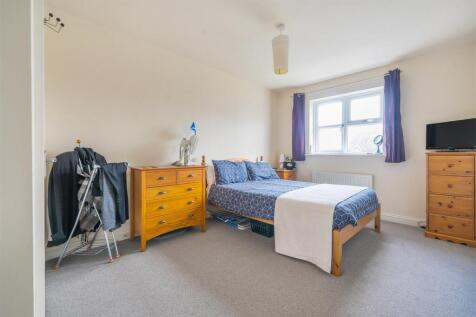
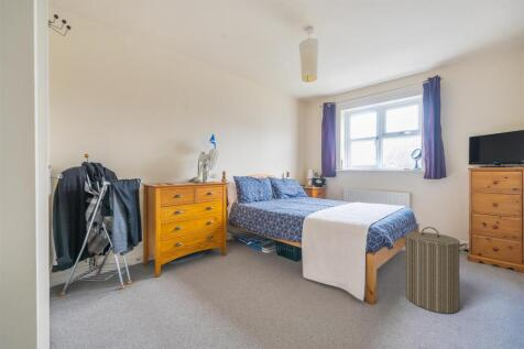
+ laundry hamper (430, 263)
